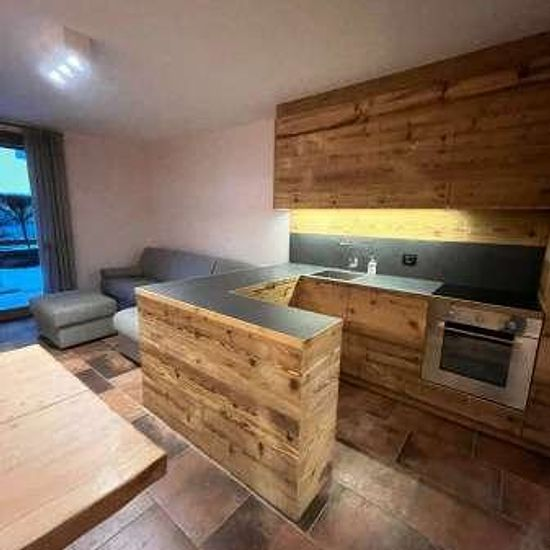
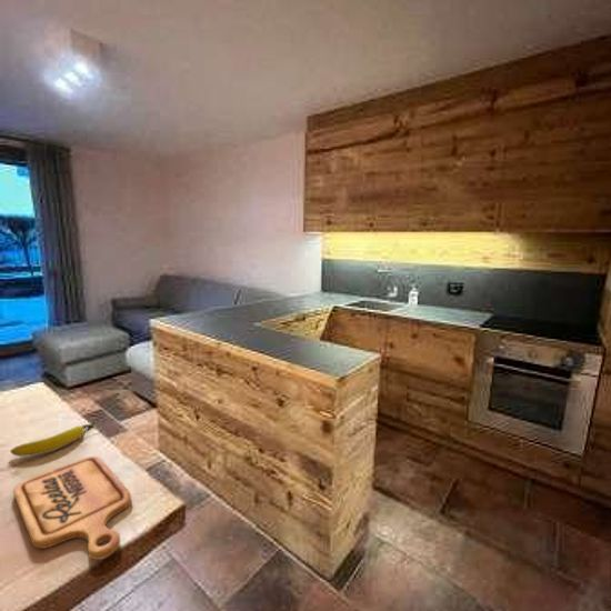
+ cutting board (79, 505)
+ banana (57, 437)
